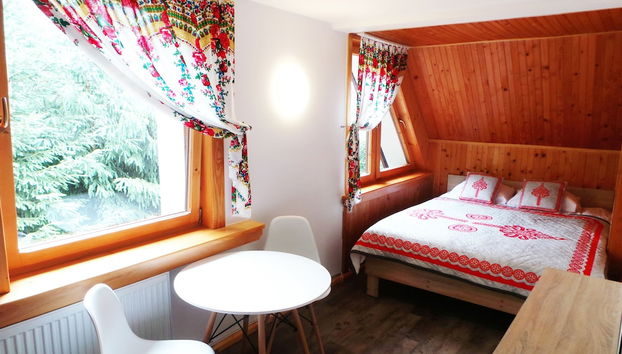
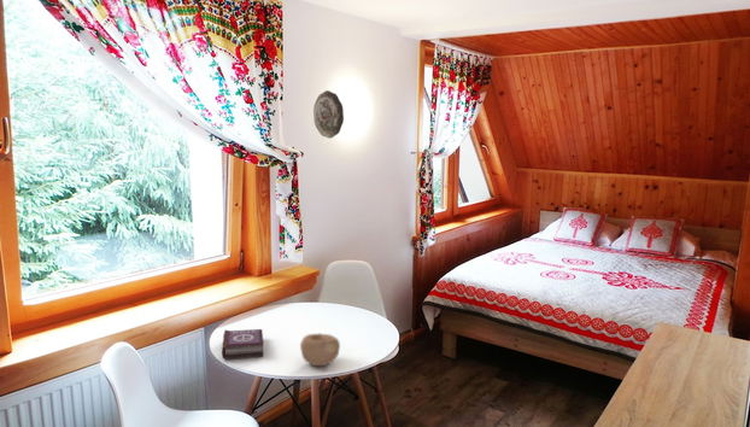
+ decorative plate (327, 115)
+ book (242, 341)
+ bowl (320, 349)
